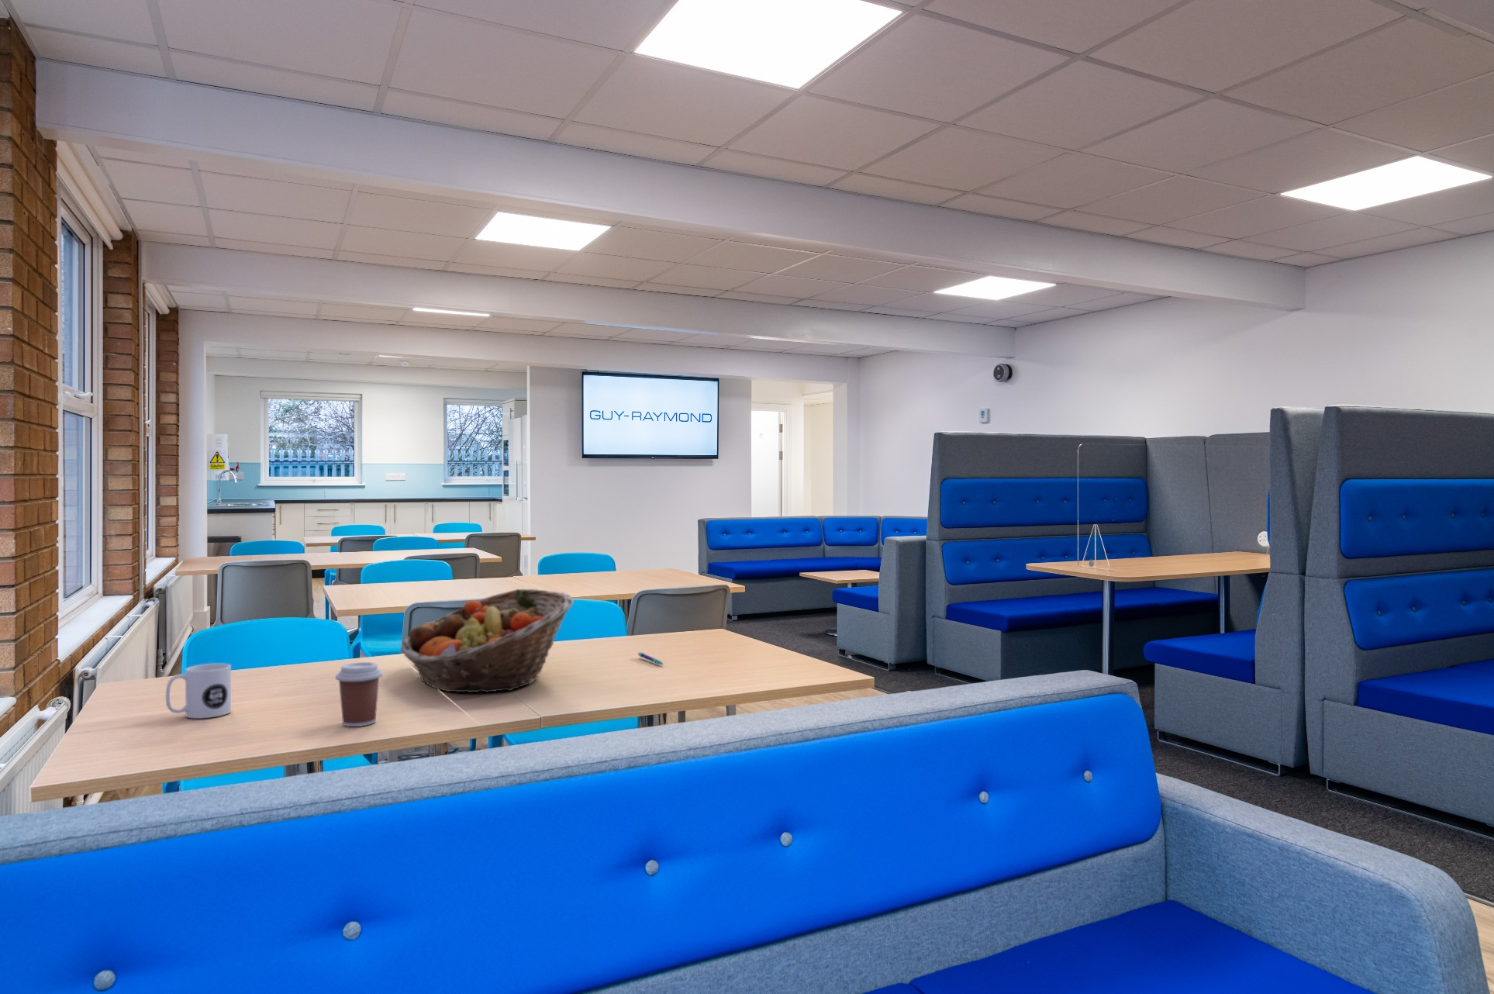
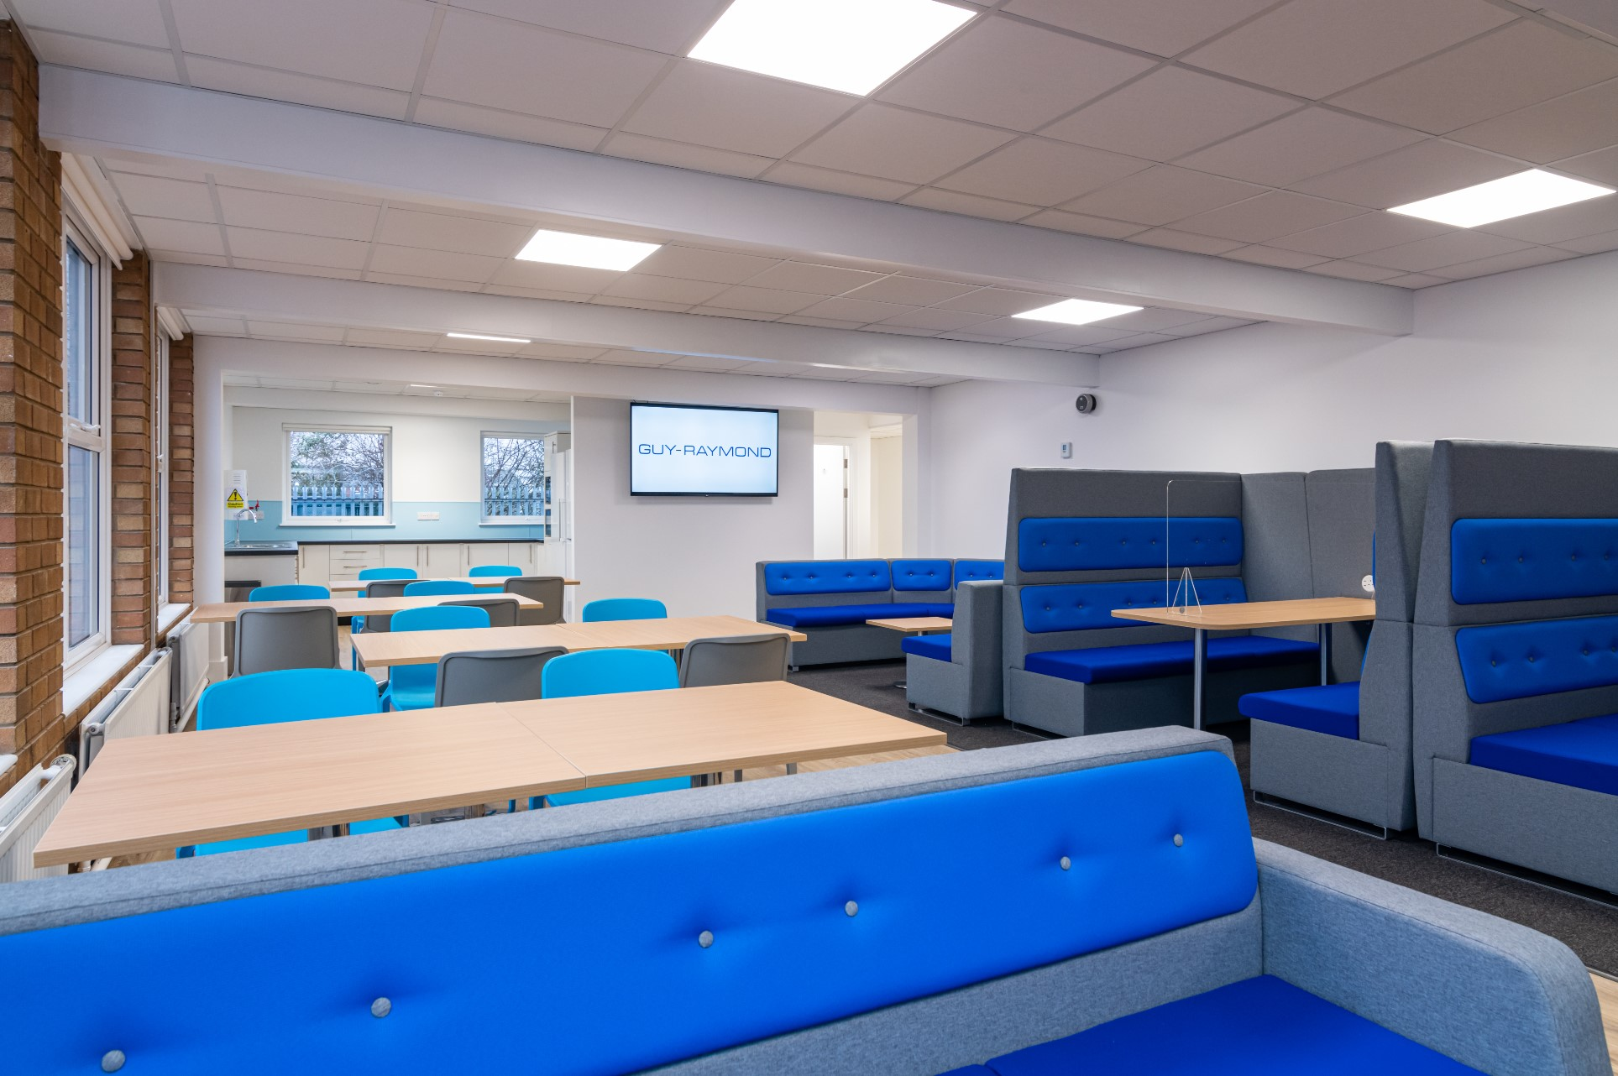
- fruit basket (488, 637)
- coffee cup (359, 693)
- pen (650, 658)
- mug (199, 691)
